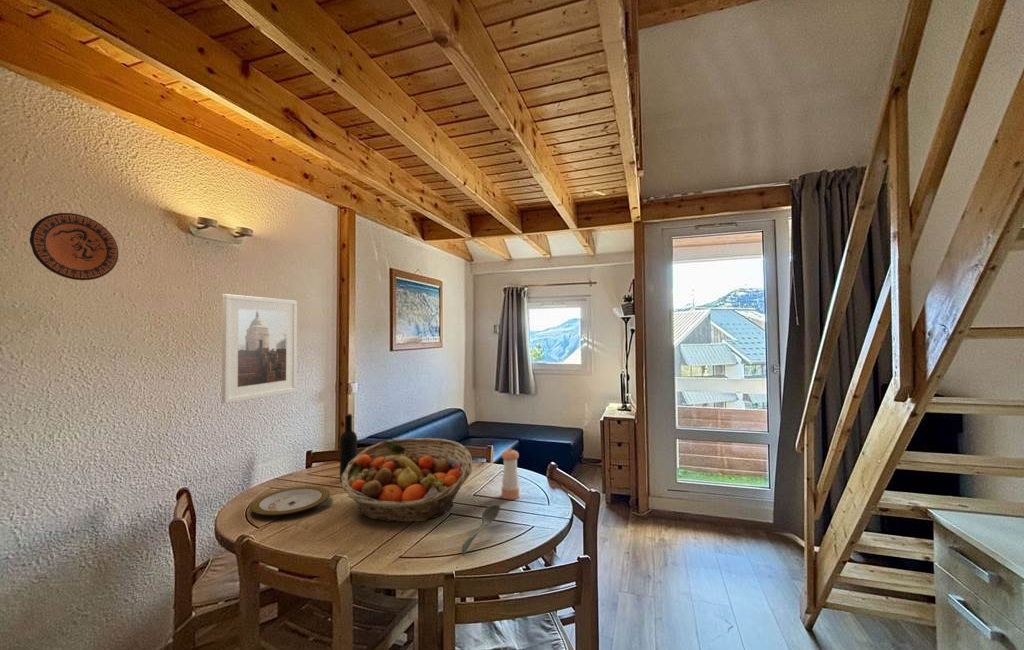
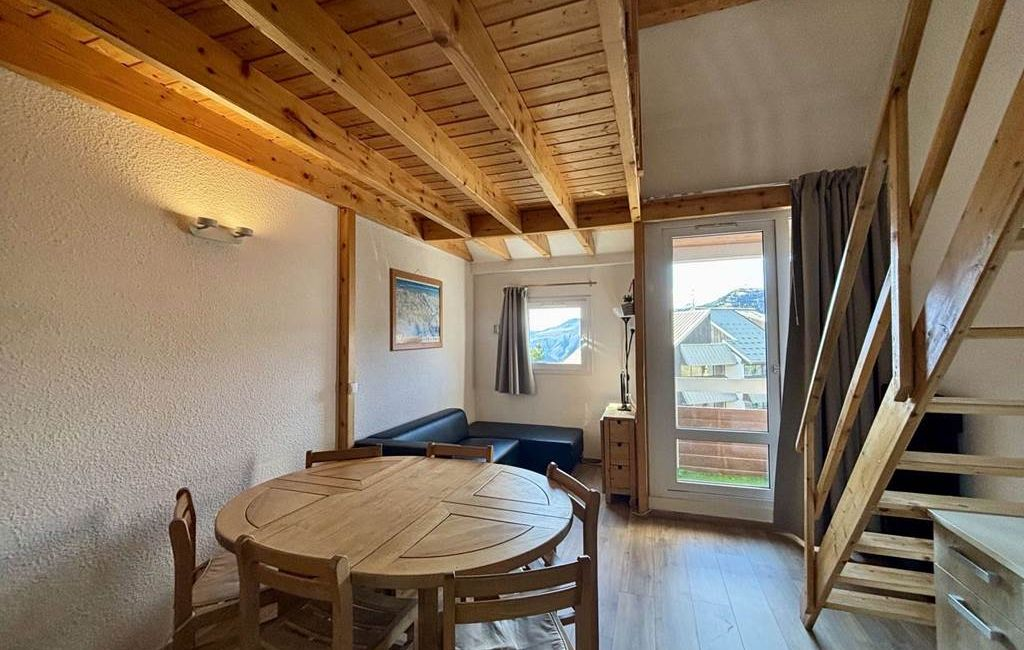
- fruit basket (408, 477)
- pepper shaker (510, 472)
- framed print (262, 347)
- plate (291, 502)
- decorative plate (76, 247)
- wine bottle (348, 446)
- spoon (482, 526)
